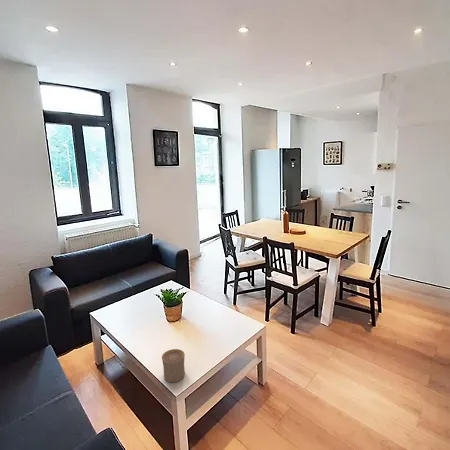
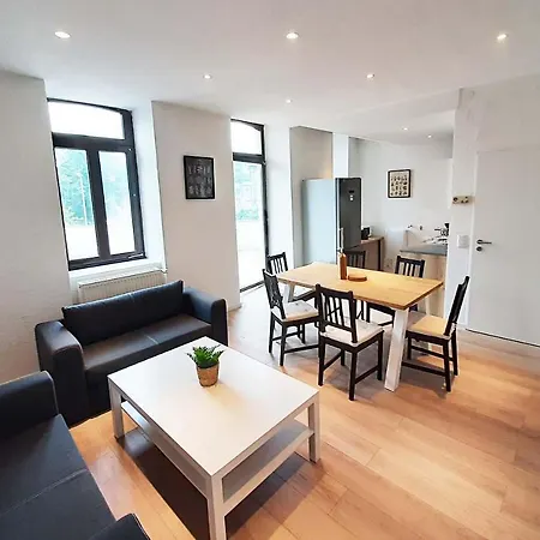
- cup (173, 365)
